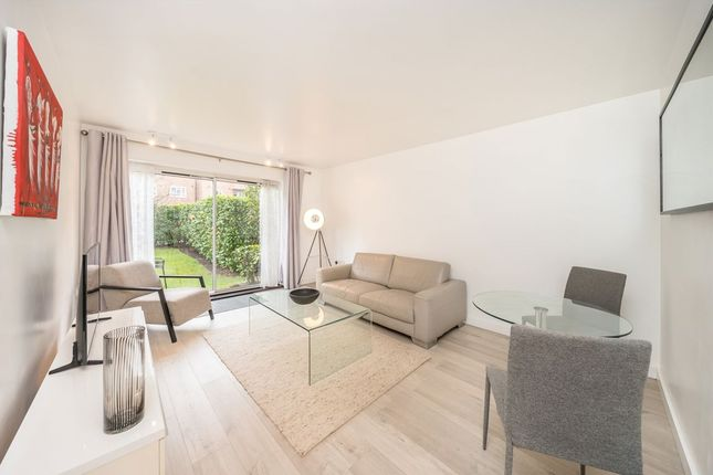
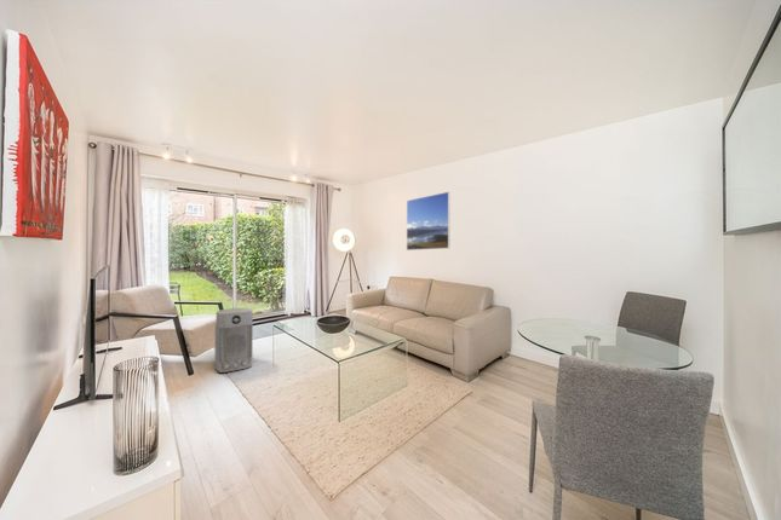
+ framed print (426, 223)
+ air purifier (234, 337)
